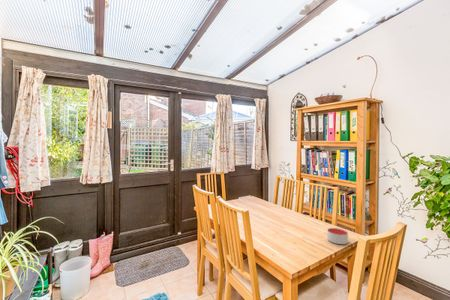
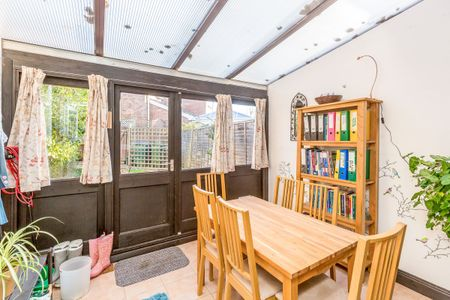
- candle (337, 235)
